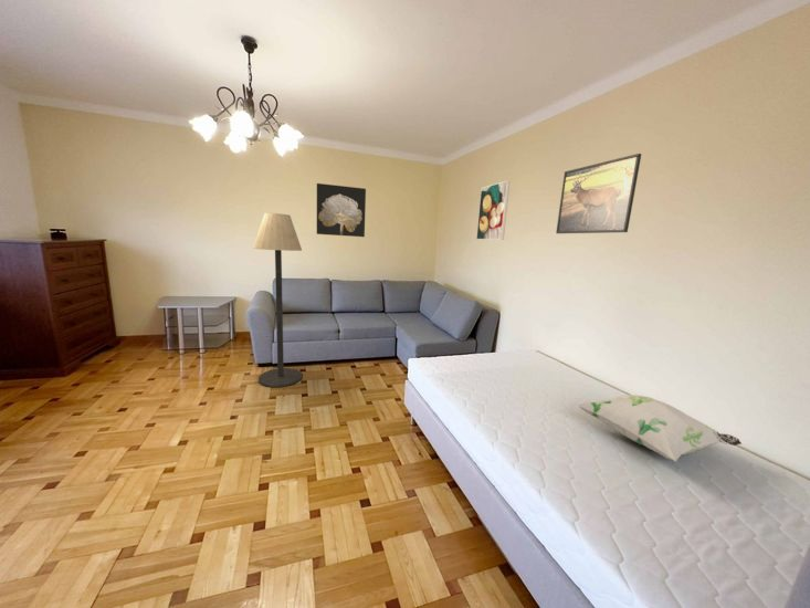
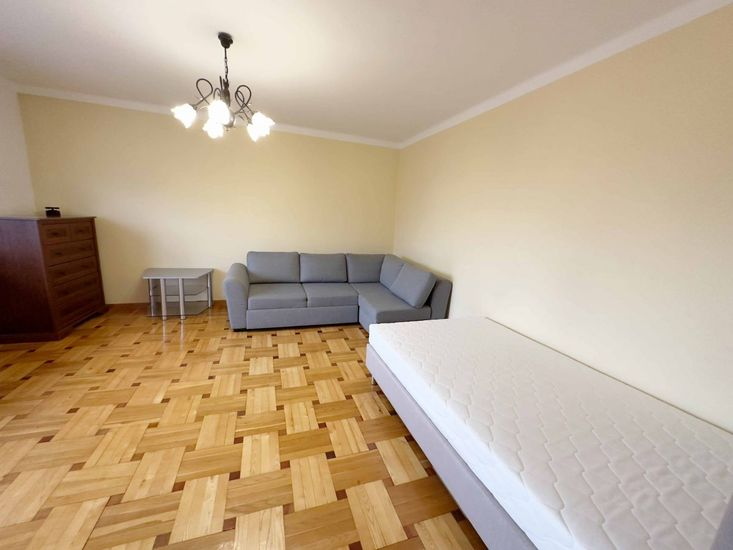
- decorative pillow (653, 422)
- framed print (492, 212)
- wall art (340, 211)
- floor lamp (278, 300)
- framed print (592, 199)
